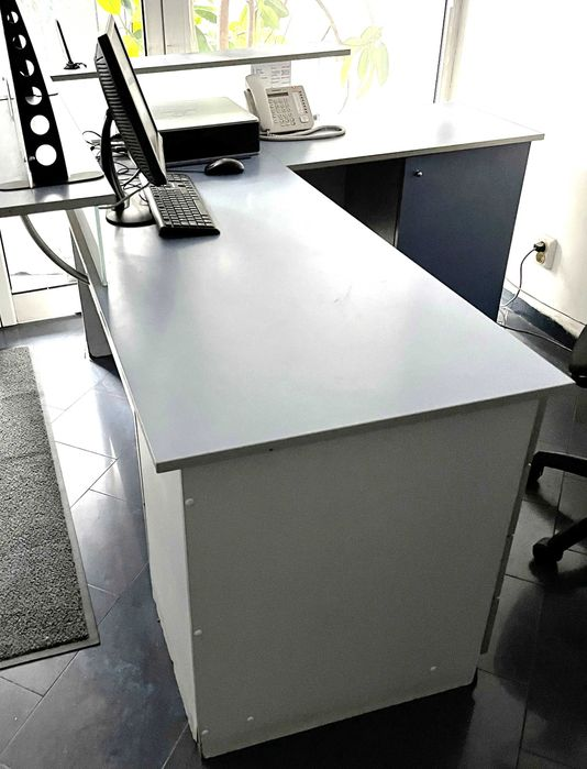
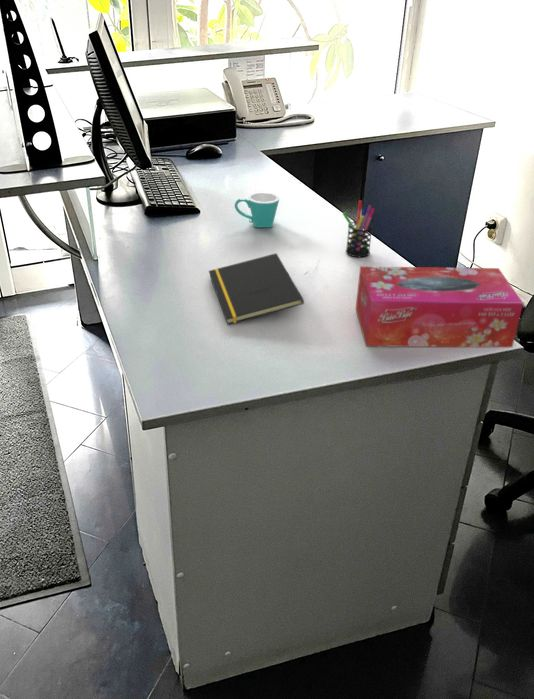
+ mug (256, 210)
+ notepad (253, 286)
+ pen holder (357, 228)
+ tissue box (434, 306)
